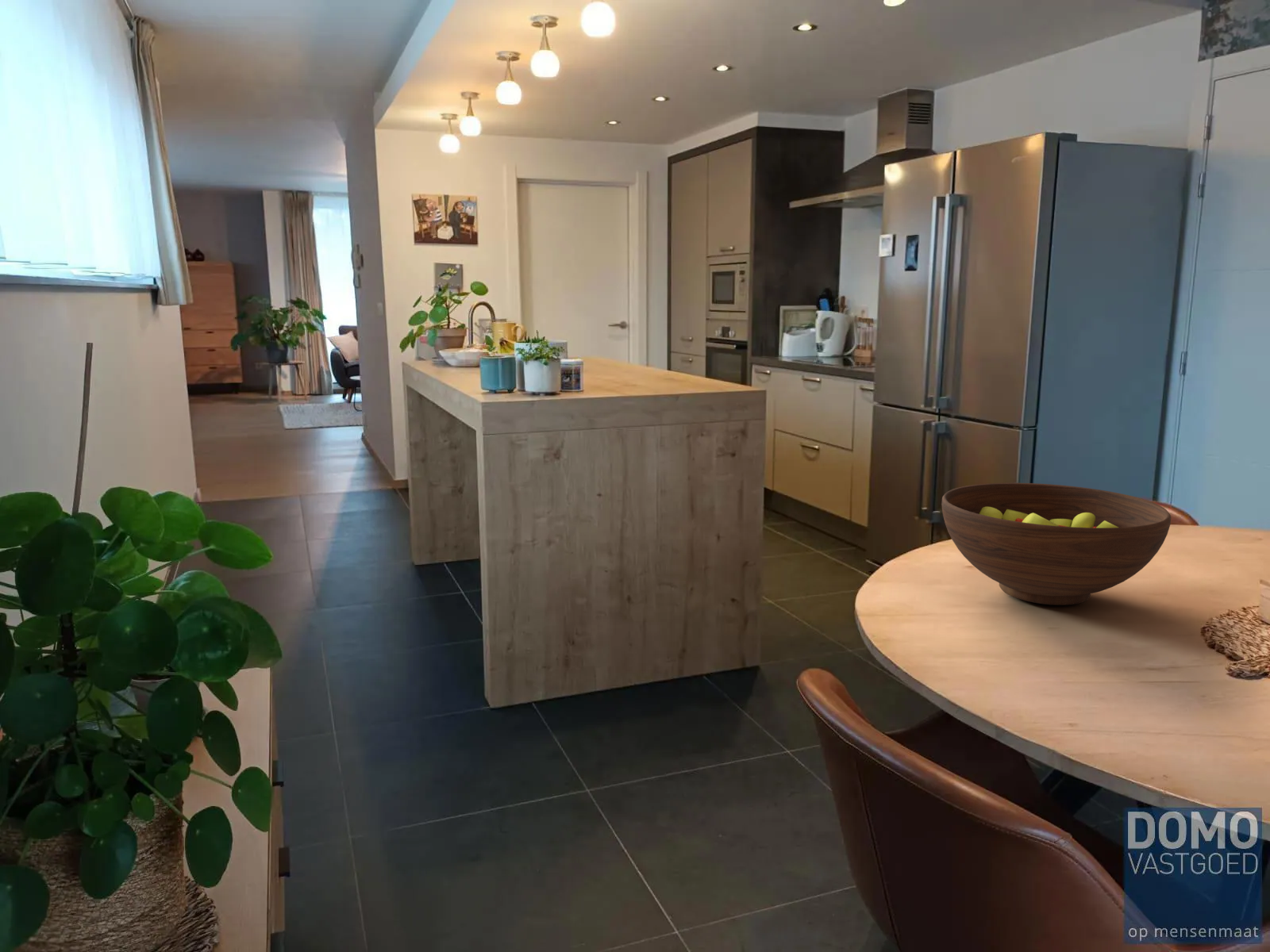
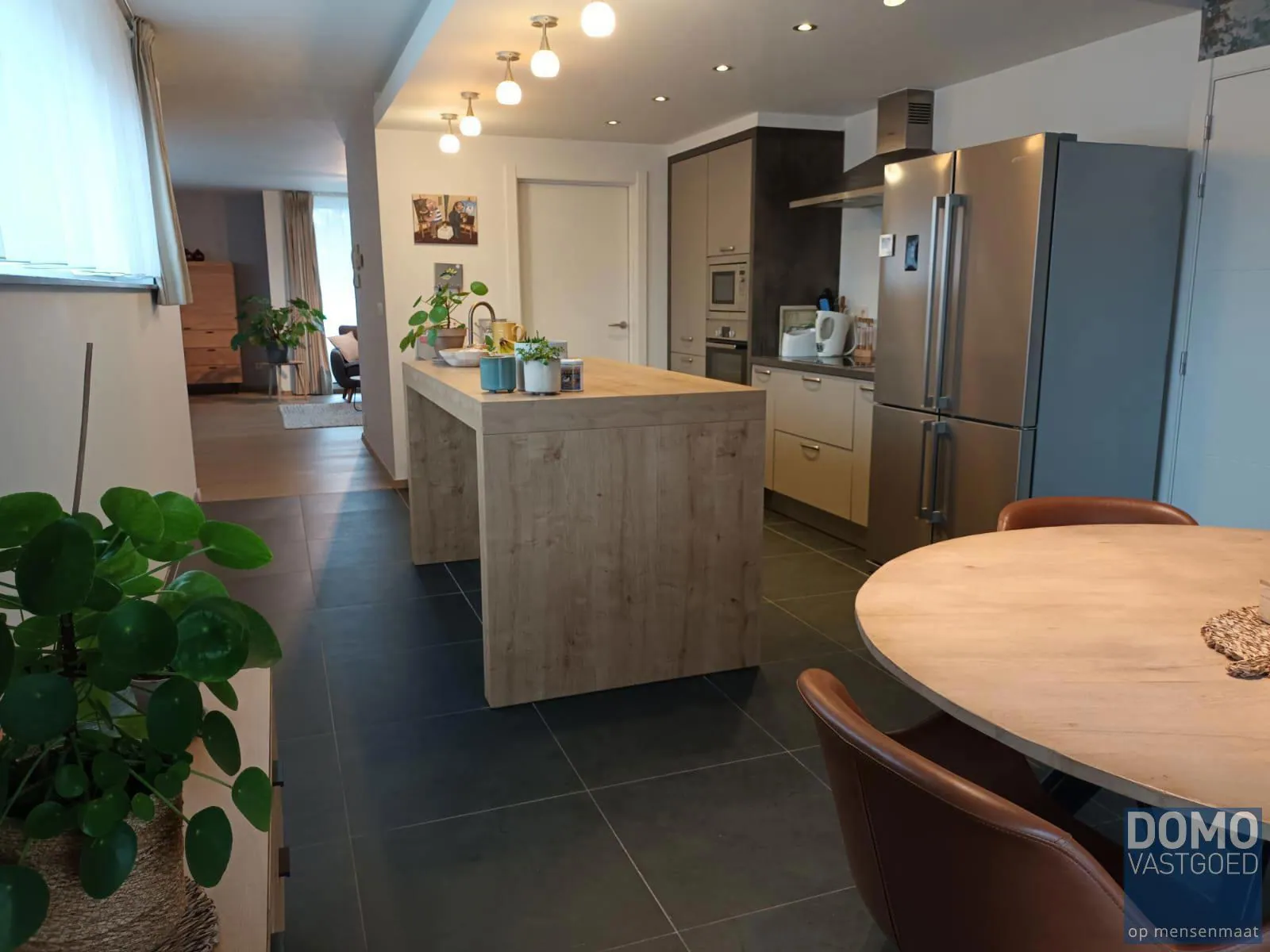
- fruit bowl (1047, 549)
